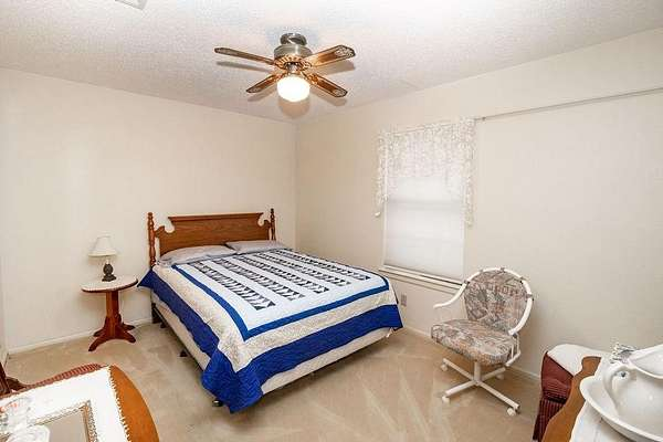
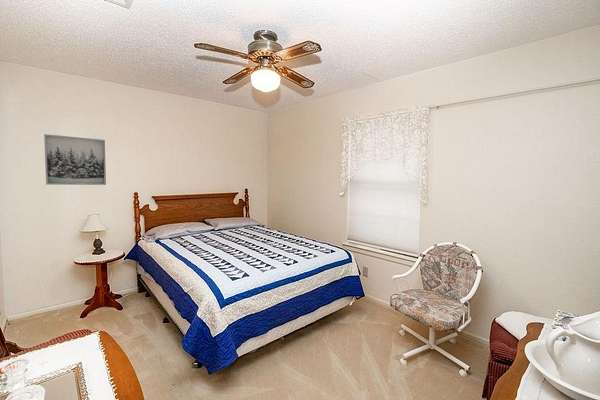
+ wall art (76, 161)
